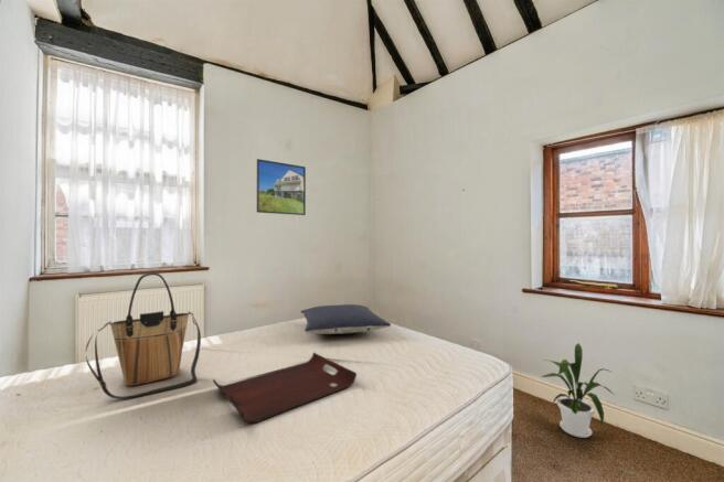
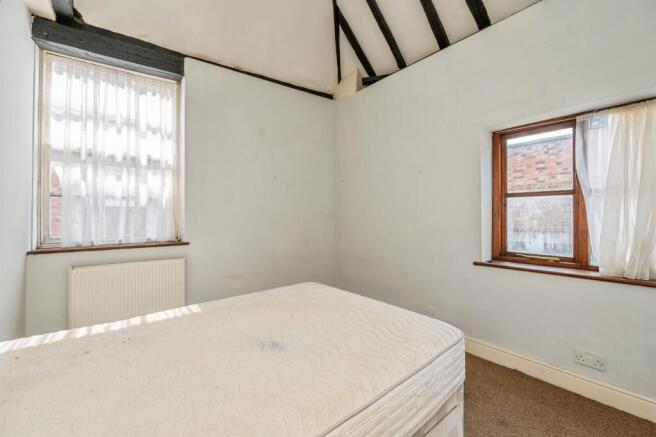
- tote bag (148, 326)
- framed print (281, 188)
- serving tray (286, 381)
- house plant (573, 388)
- pillow (341, 318)
